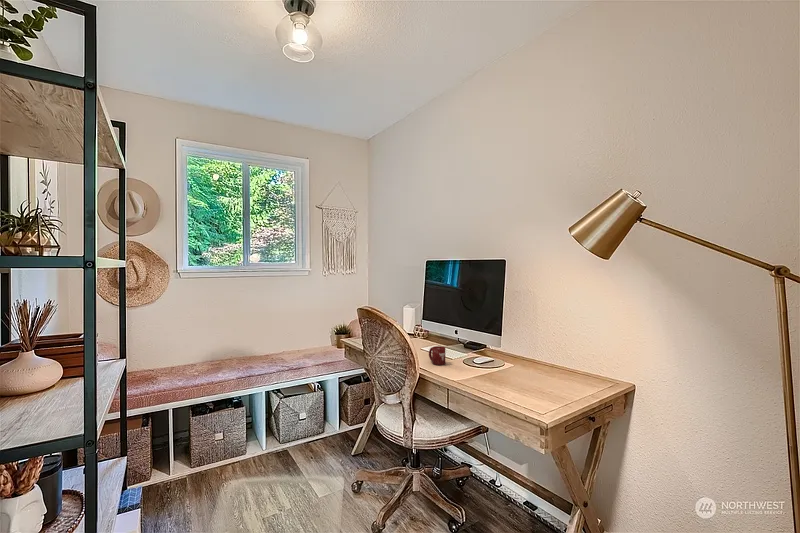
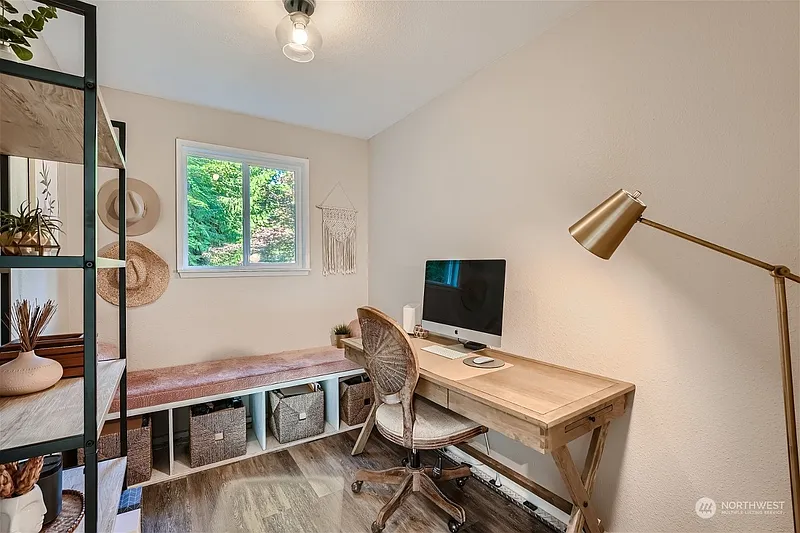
- cup (436, 354)
